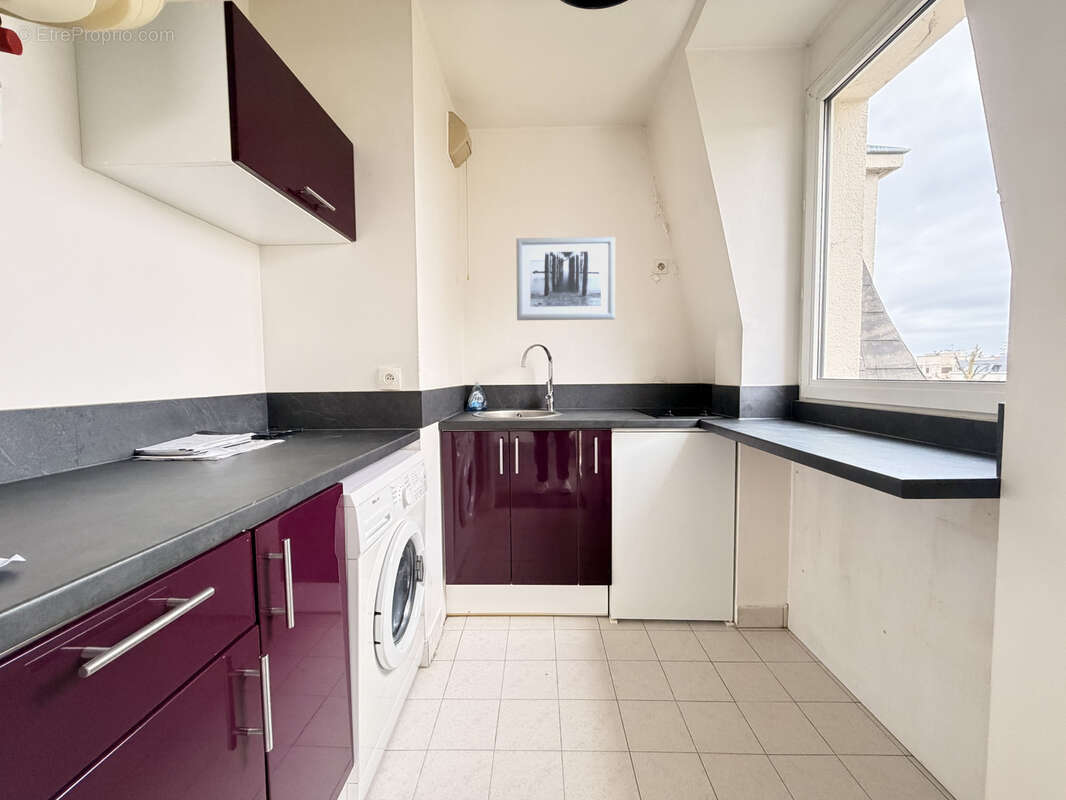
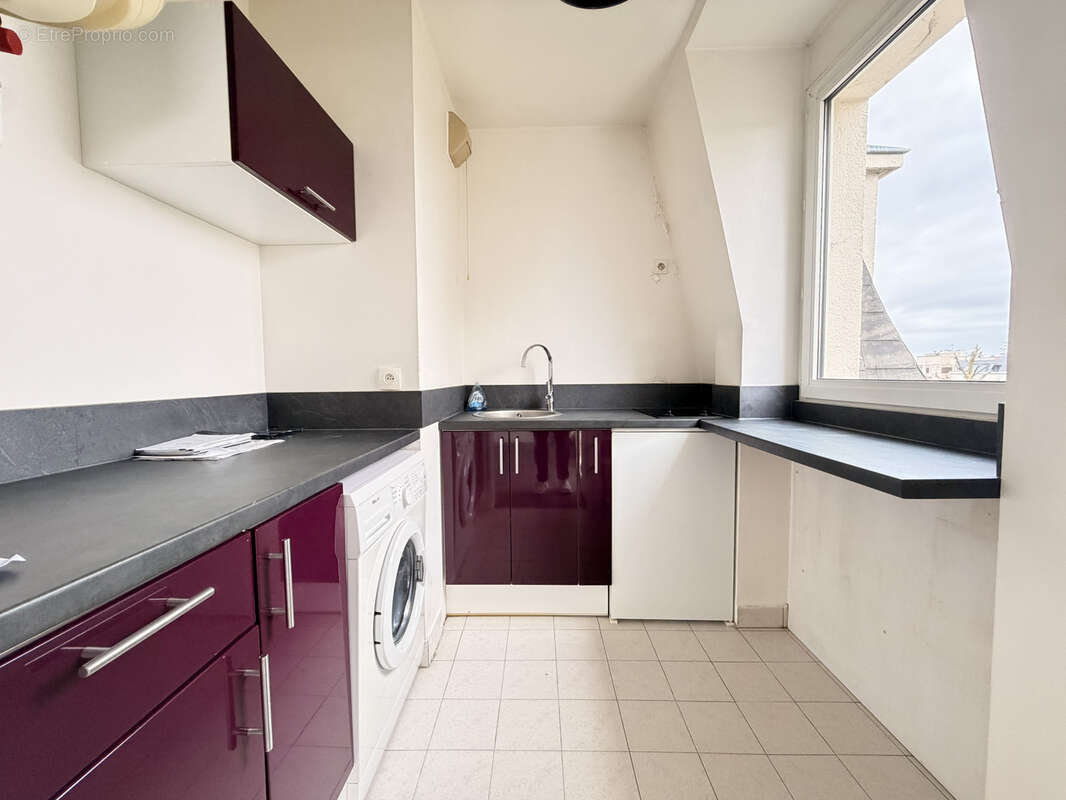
- wall art (565, 279)
